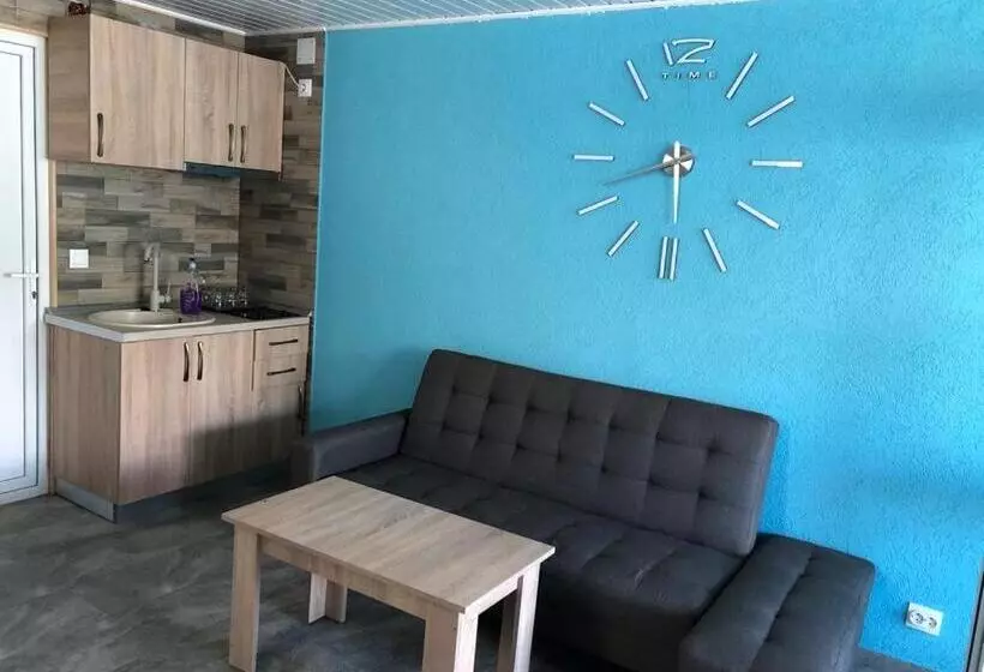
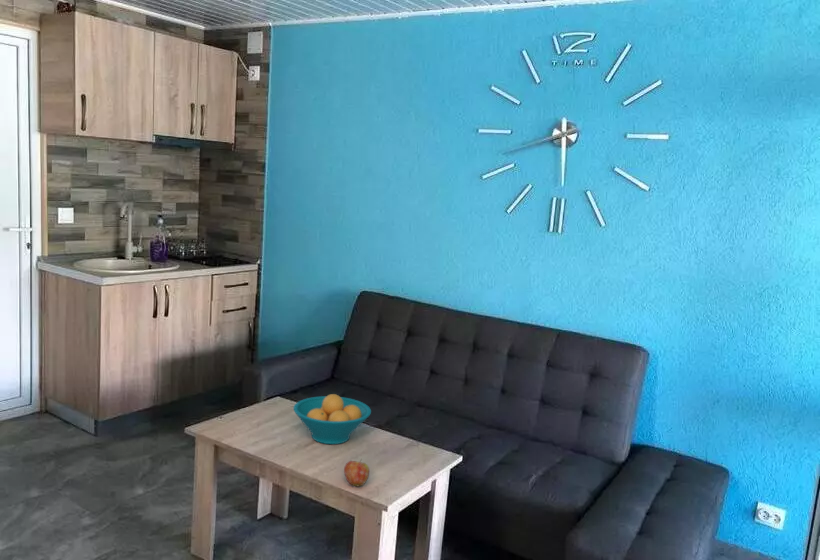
+ apple (356, 472)
+ fruit bowl (332, 416)
